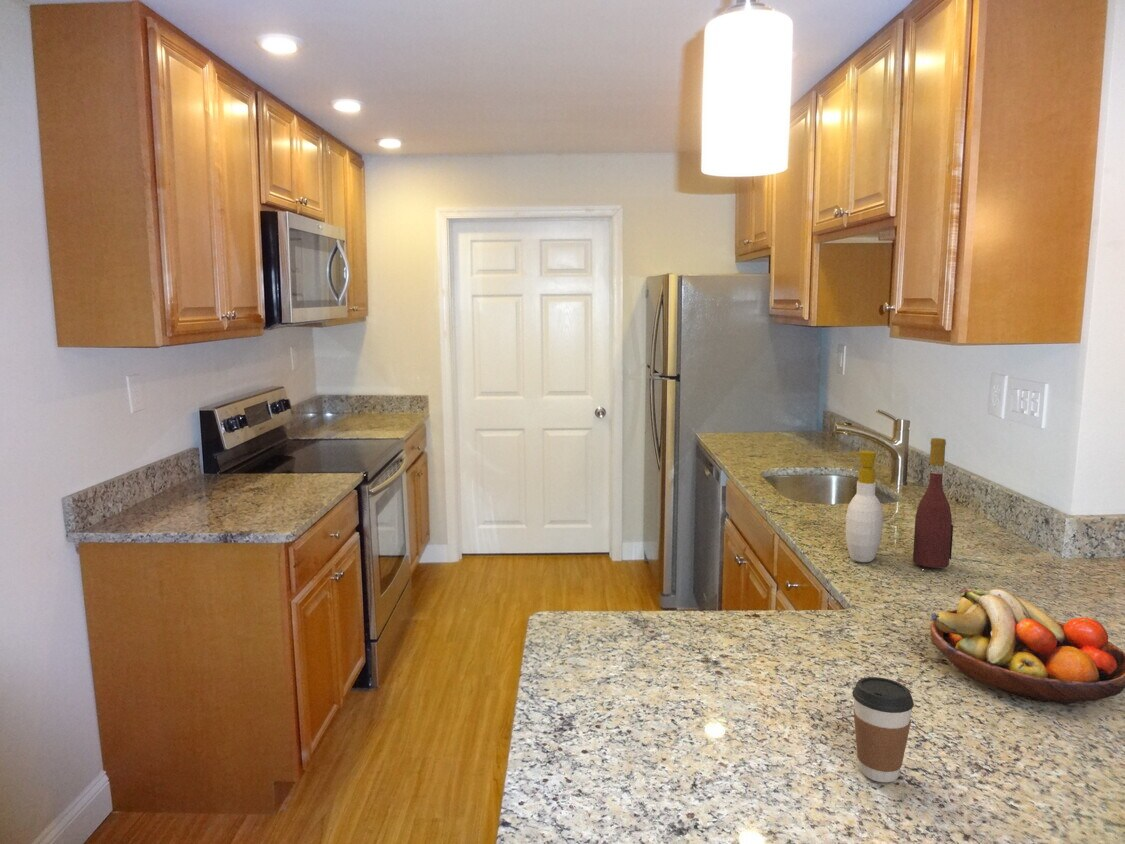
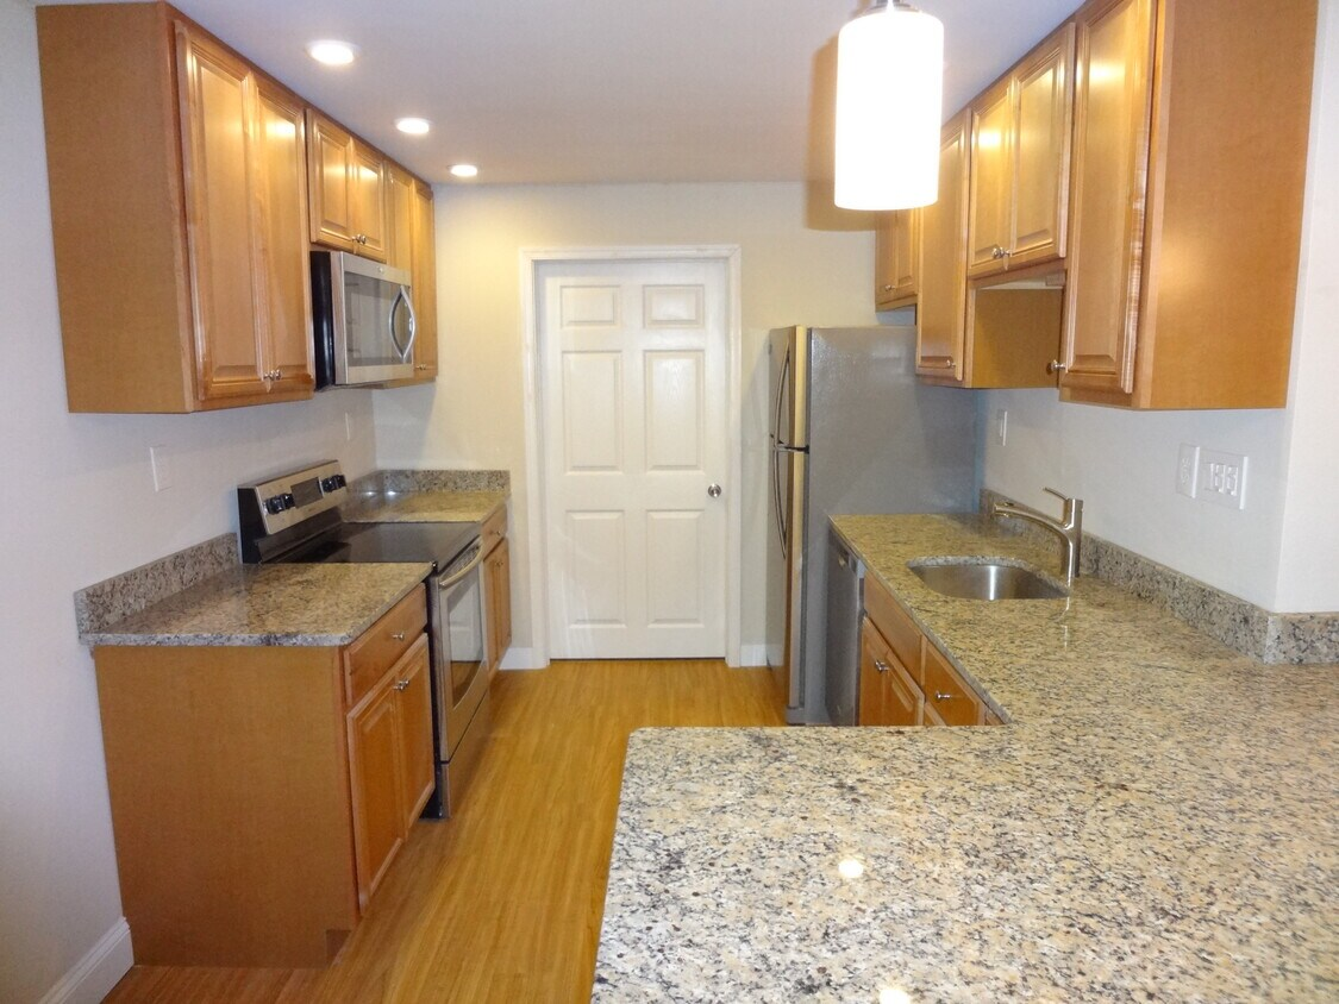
- wine bottle (934, 503)
- fruit bowl (1025, 635)
- soap bottle (863, 504)
- coffee cup (880, 729)
